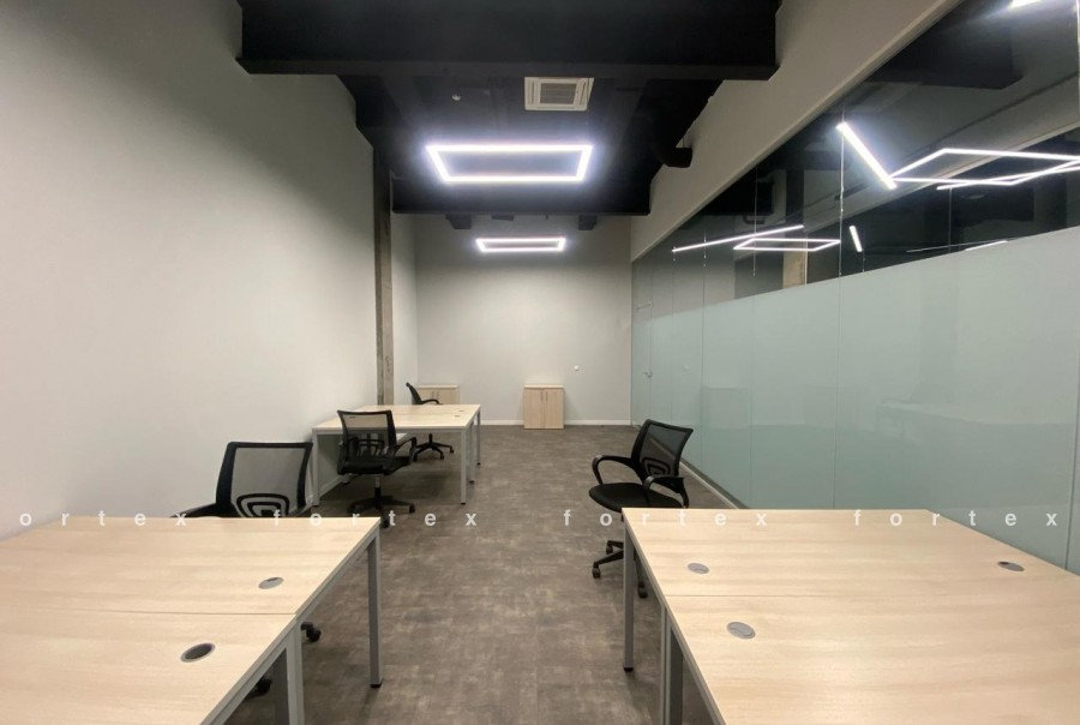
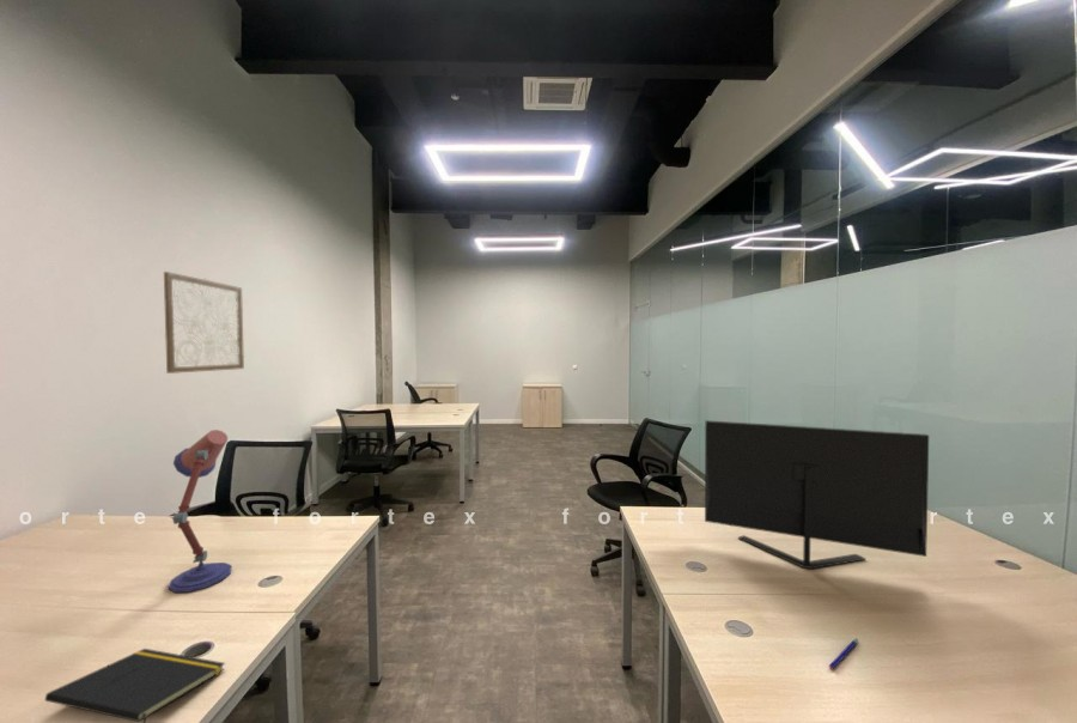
+ desk lamp (189, 503)
+ pen (844, 652)
+ monitor (807, 493)
+ wall art (205, 324)
+ notepad (141, 680)
